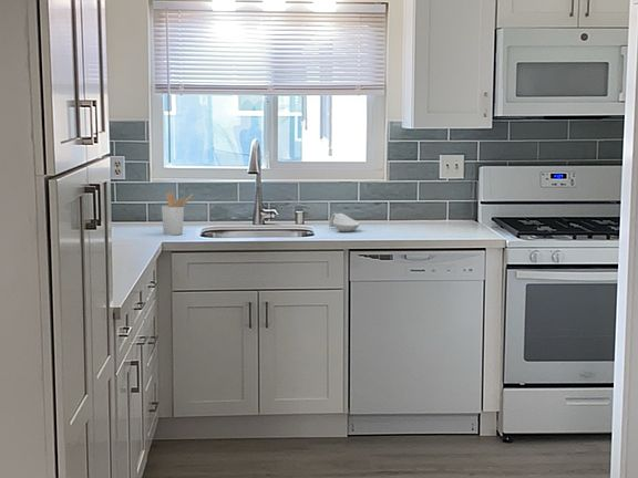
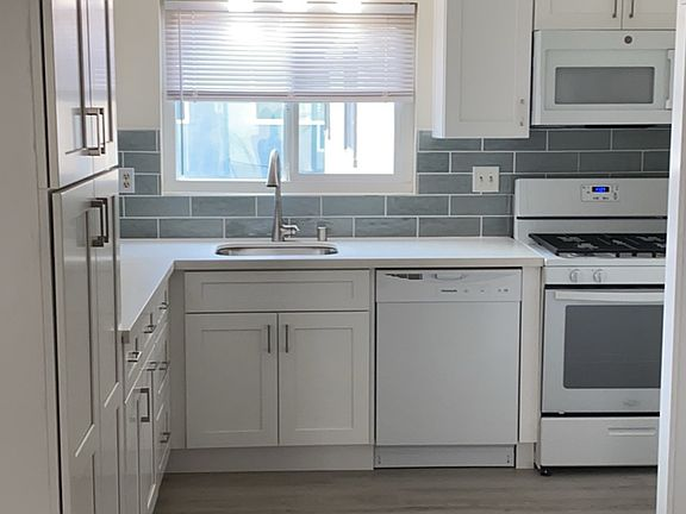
- spoon rest (341, 221)
- utensil holder (178, 212)
